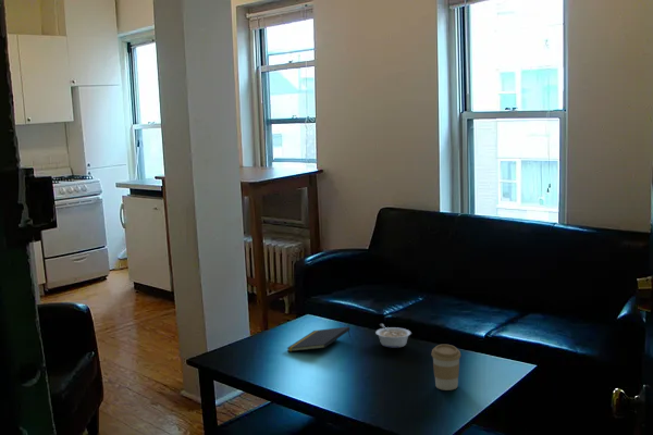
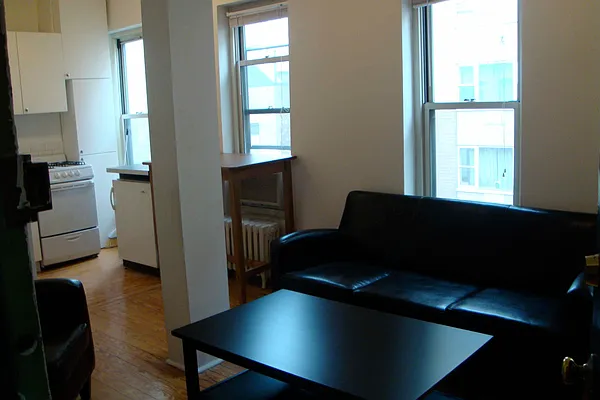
- legume (392, 336)
- notepad (319, 338)
- coffee cup (446, 366)
